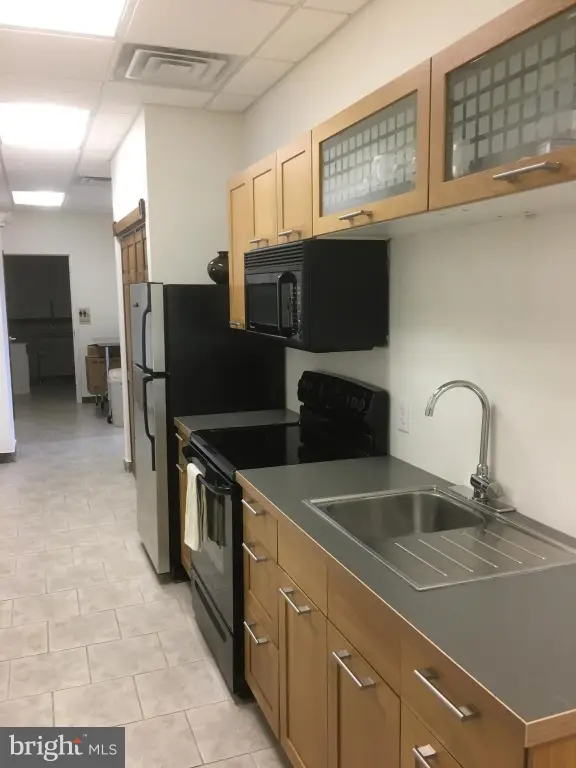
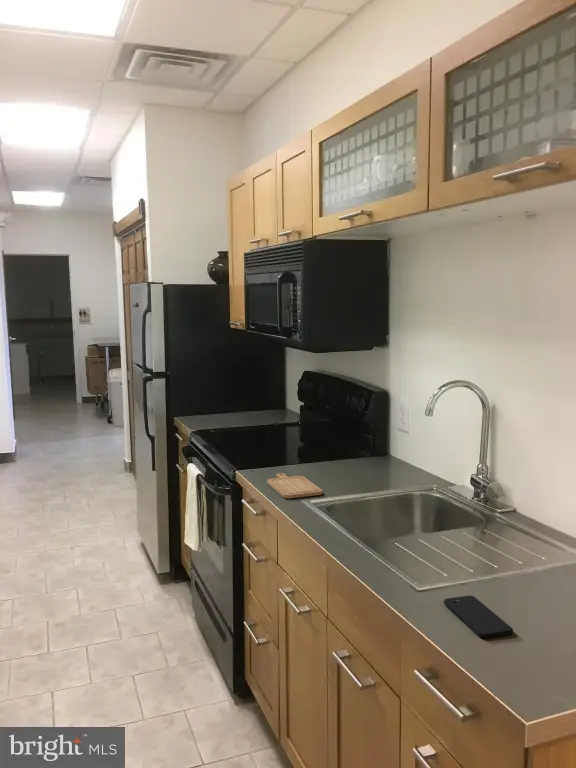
+ smartphone (476, 615)
+ chopping board (291, 484)
